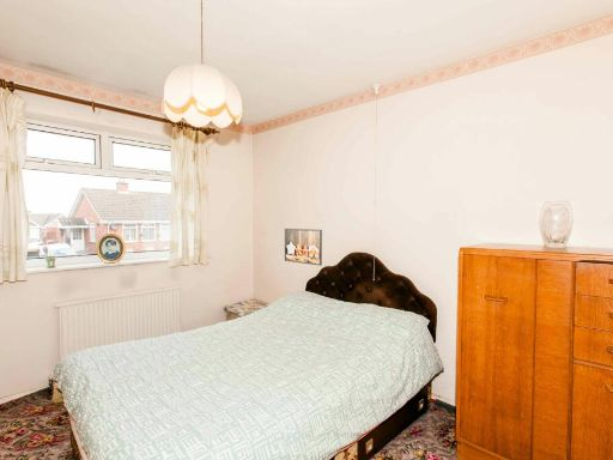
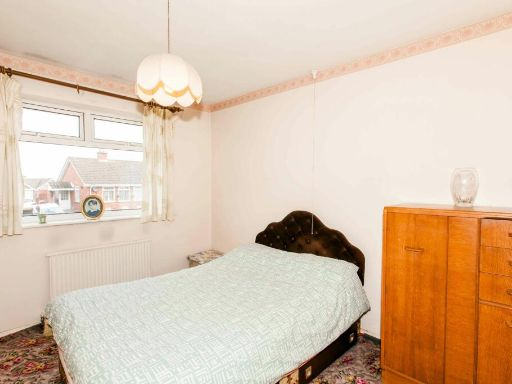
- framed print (302, 246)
